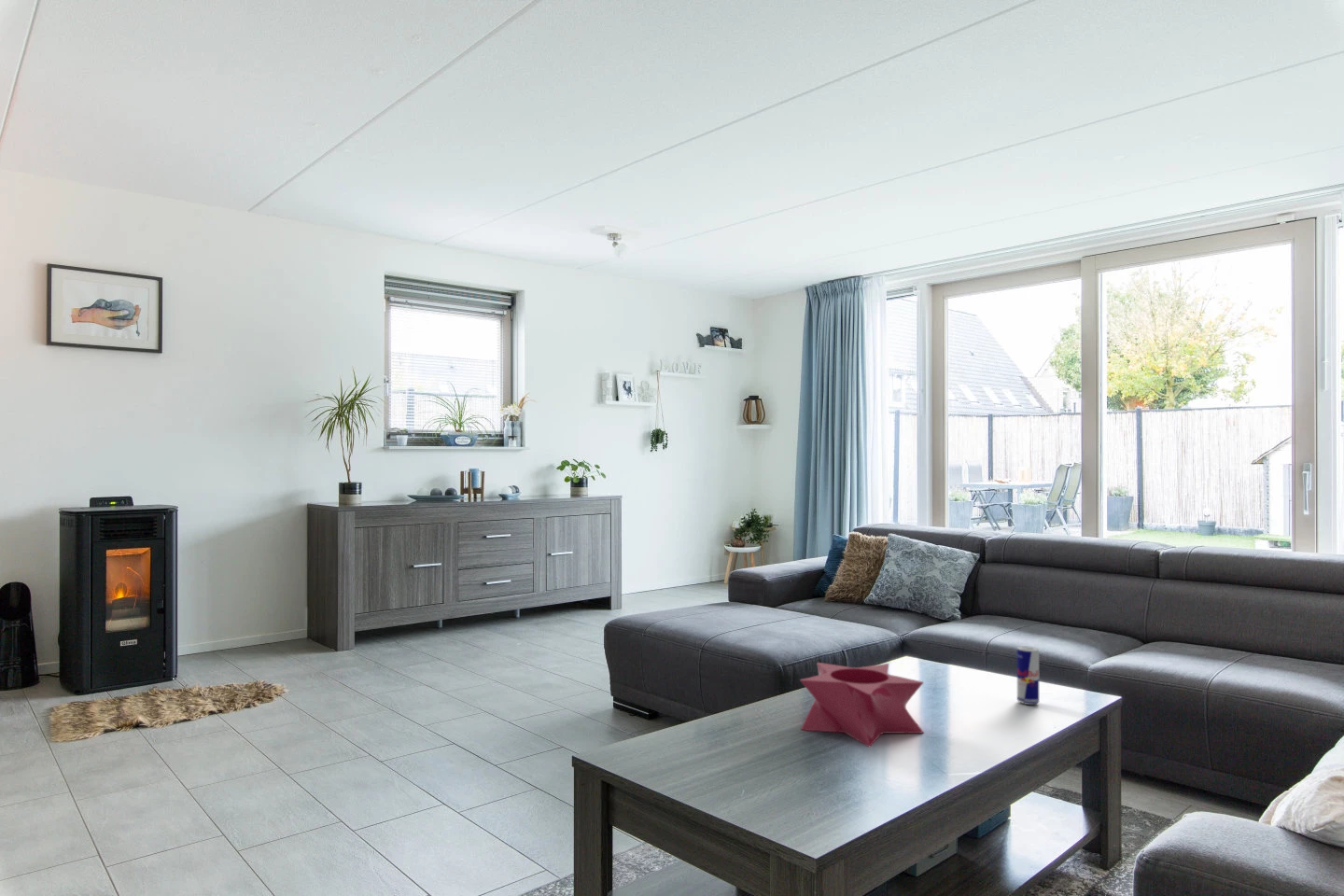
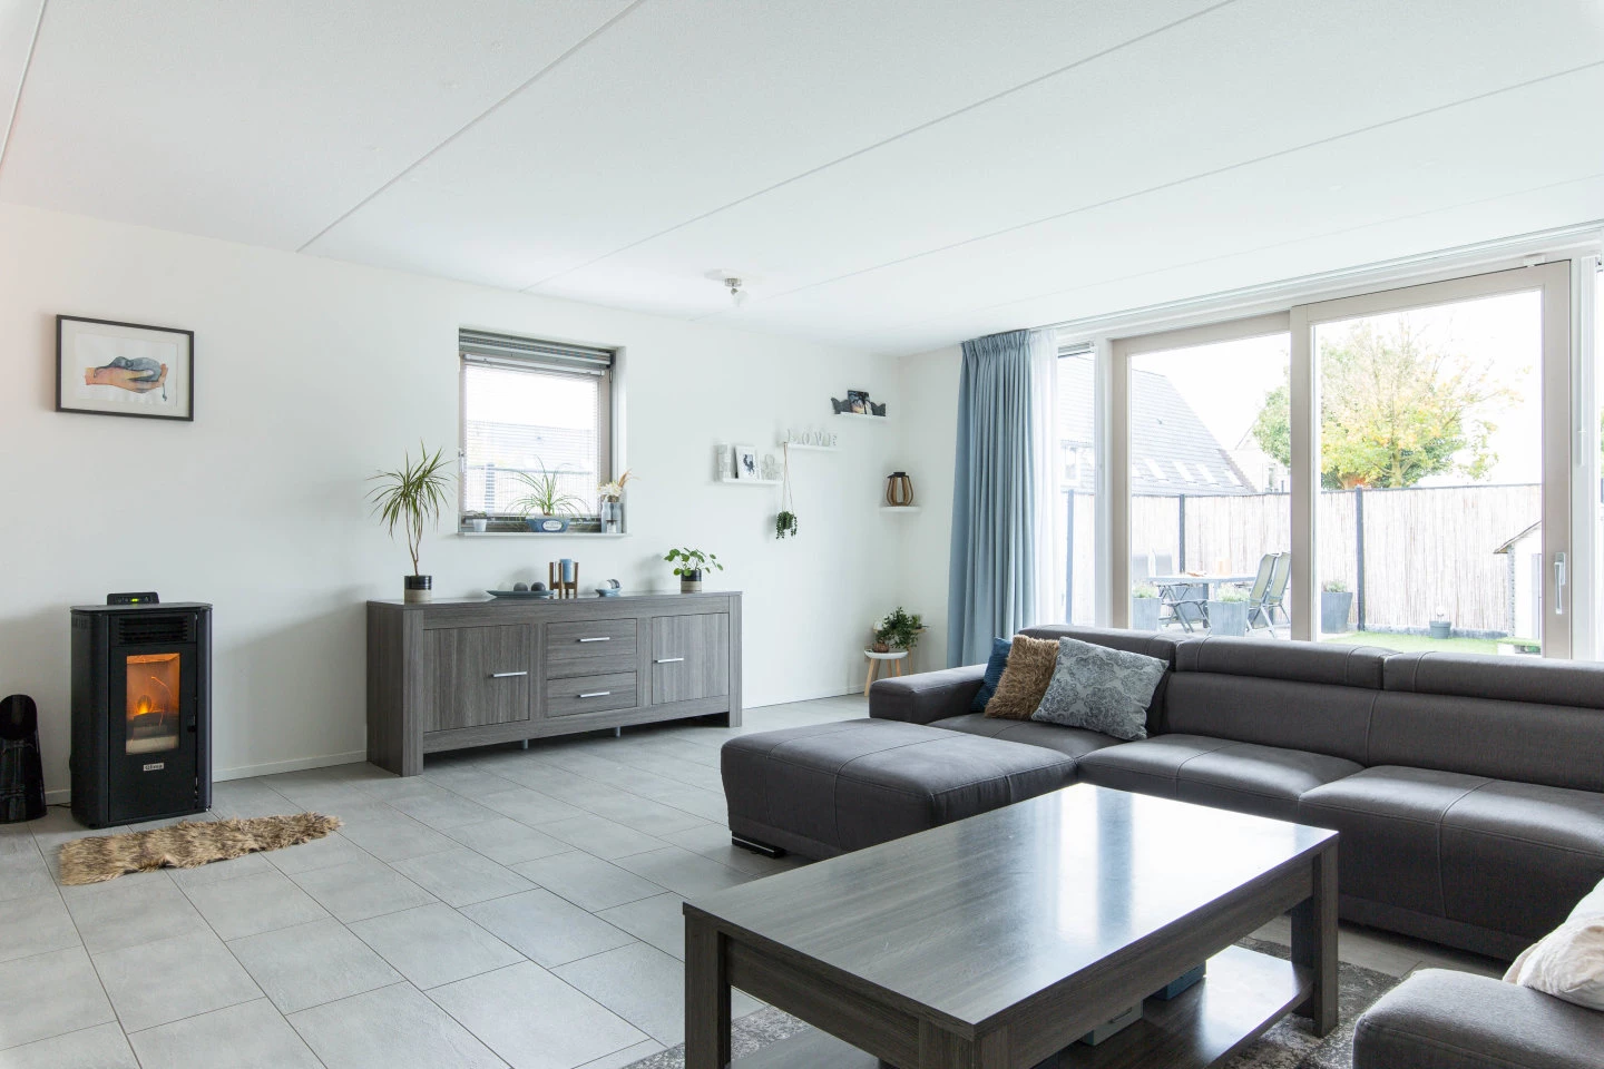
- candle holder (861, 698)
- beverage can (1028, 675)
